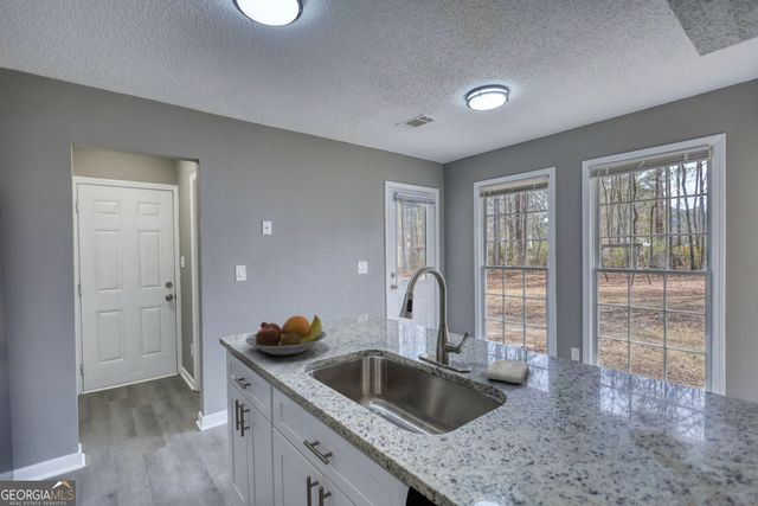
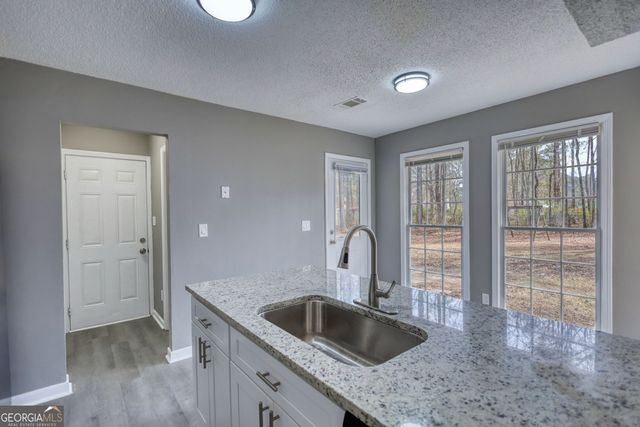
- fruit bowl (287, 333)
- washcloth (508, 370)
